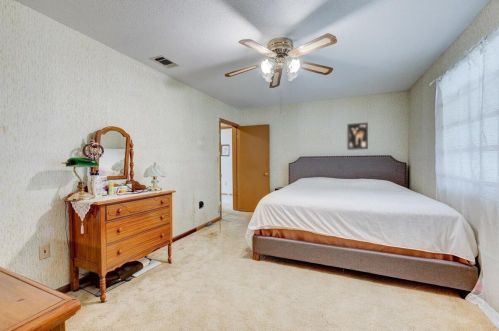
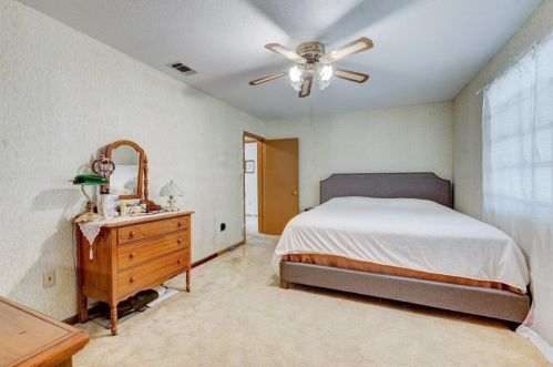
- wall art (357, 136)
